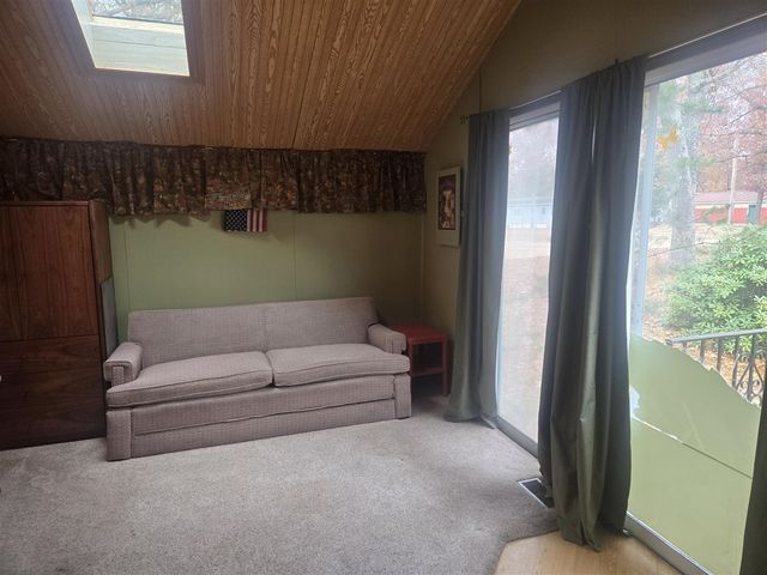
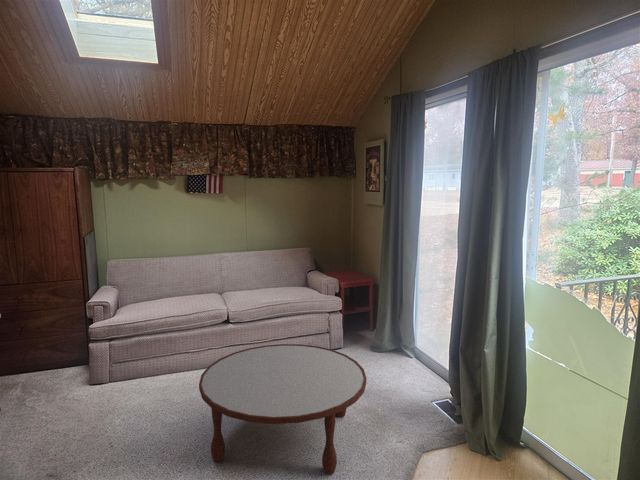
+ coffee table (284, 404)
